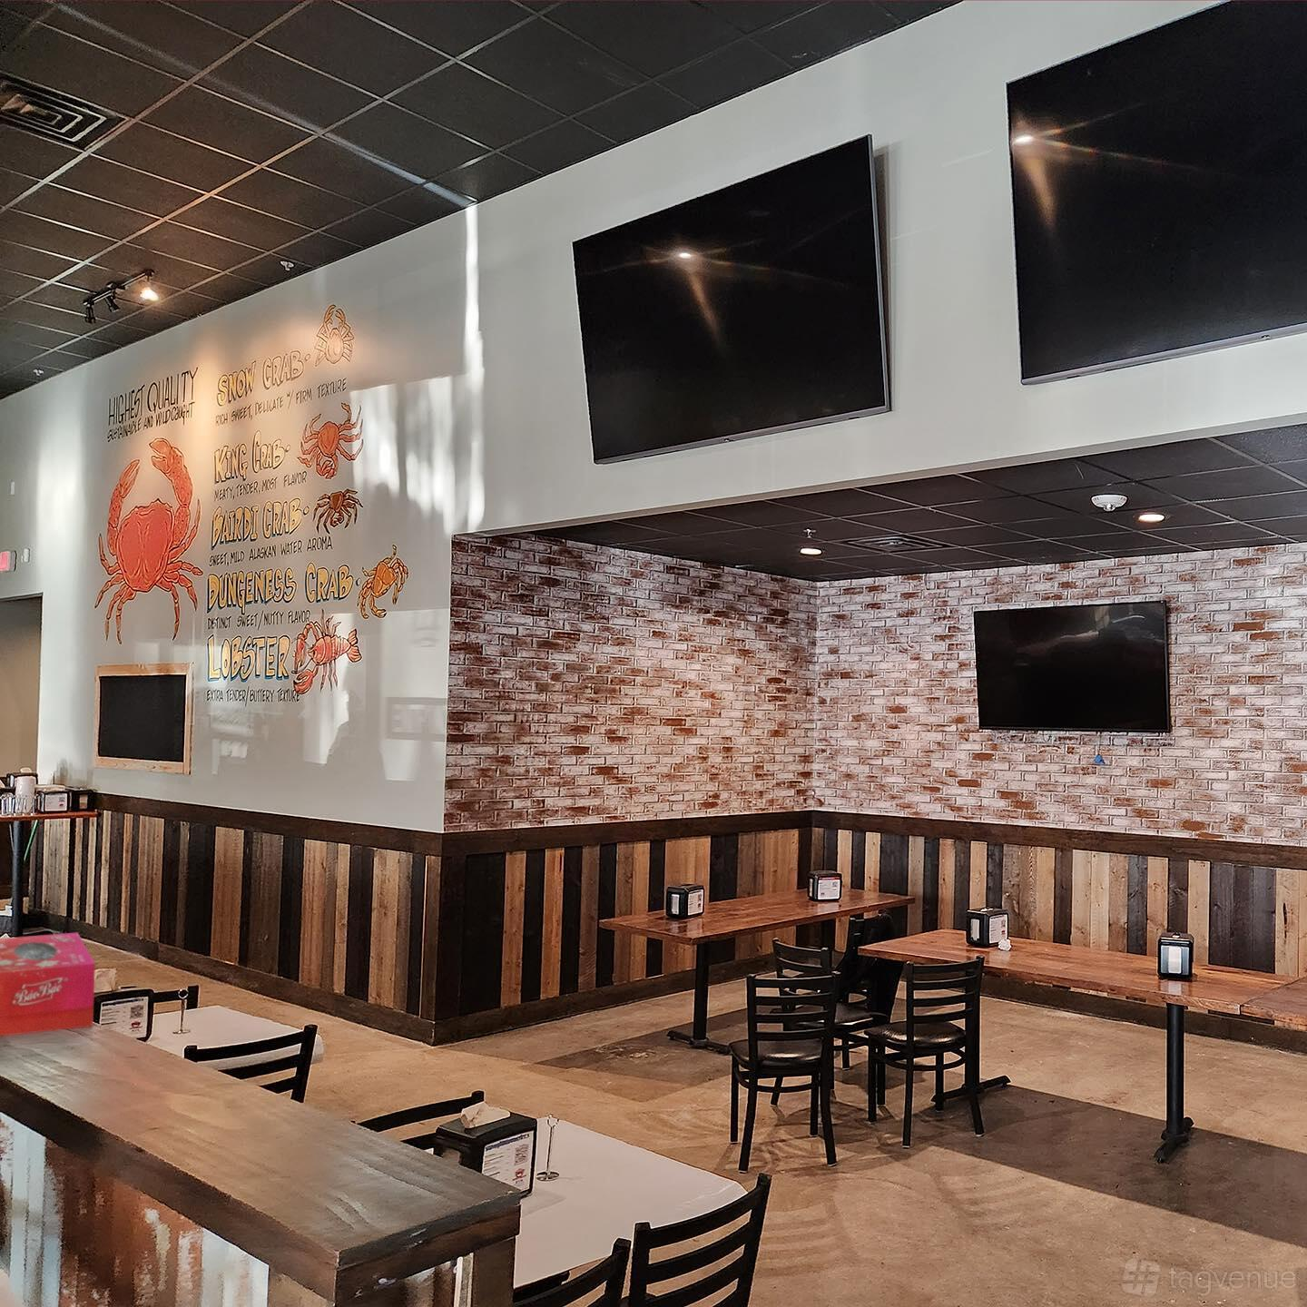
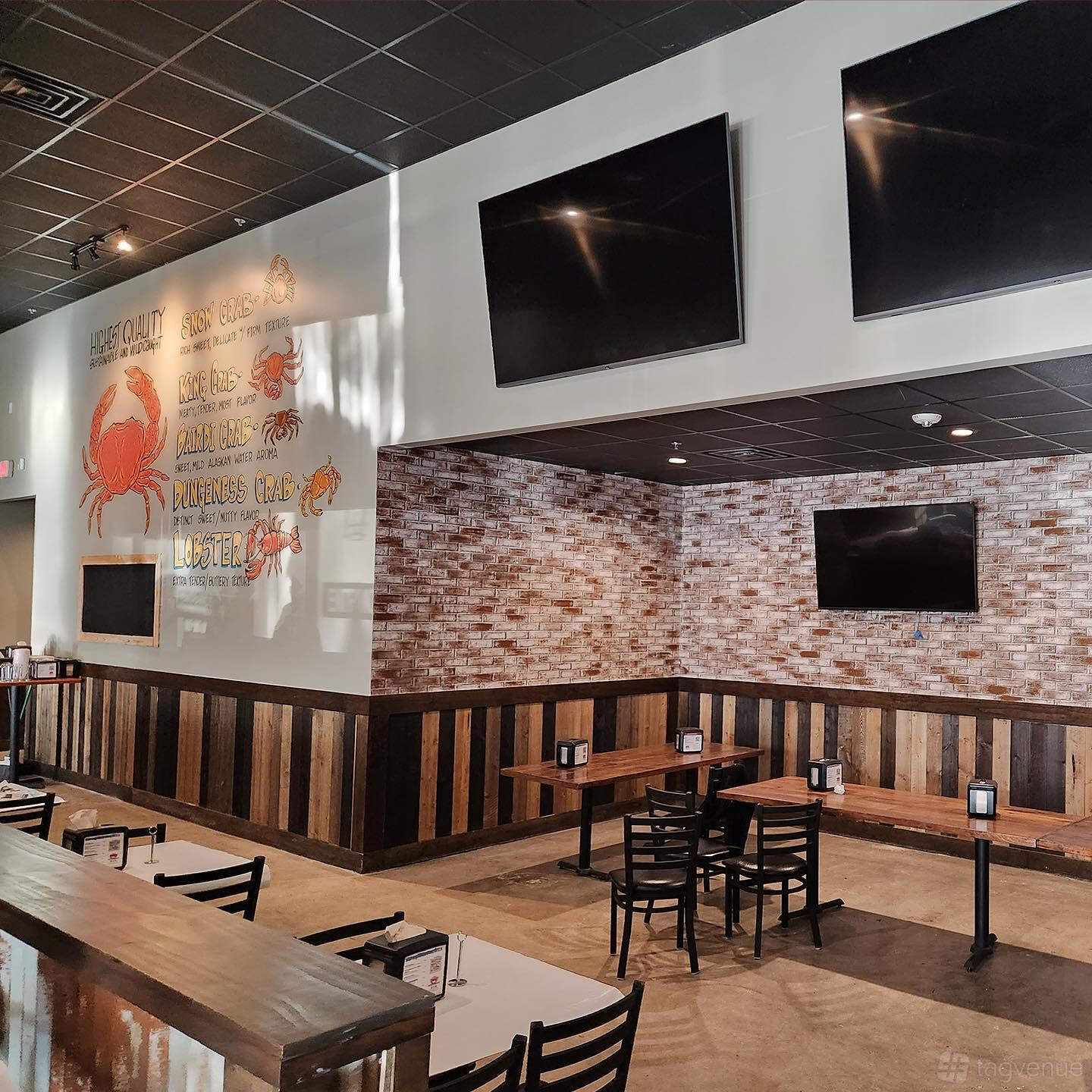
- tissue box (34, 981)
